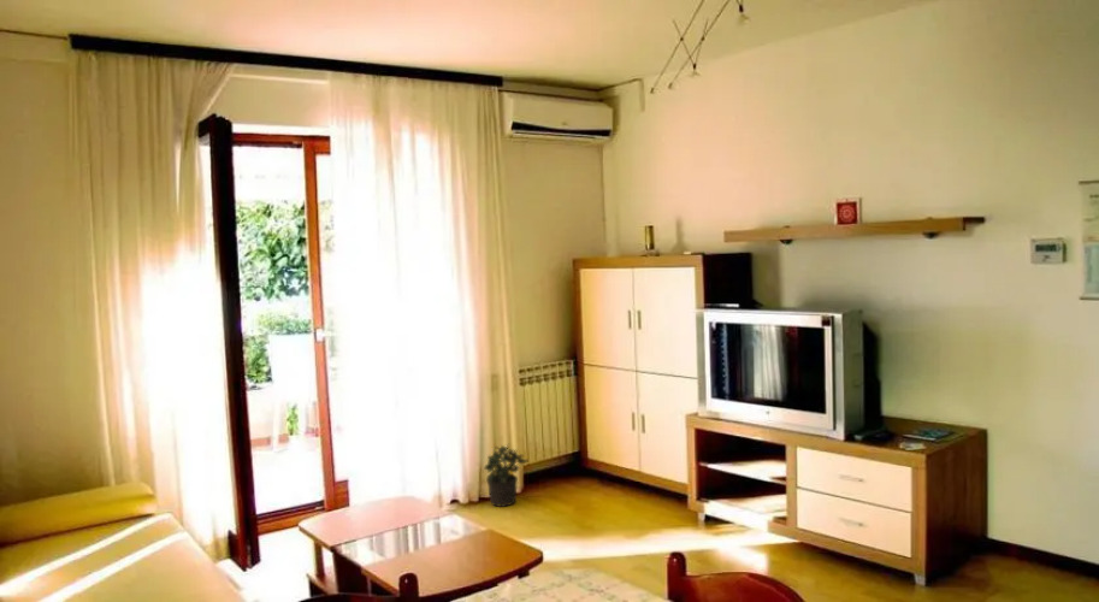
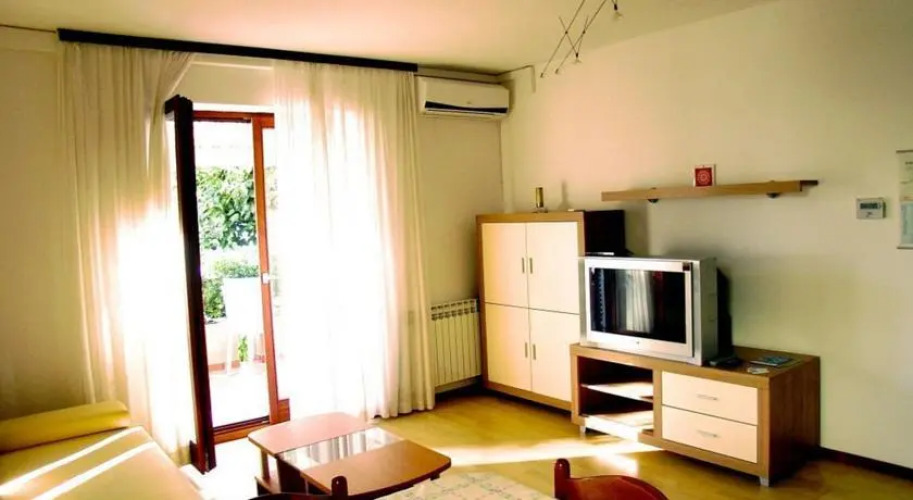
- potted plant (504, 473)
